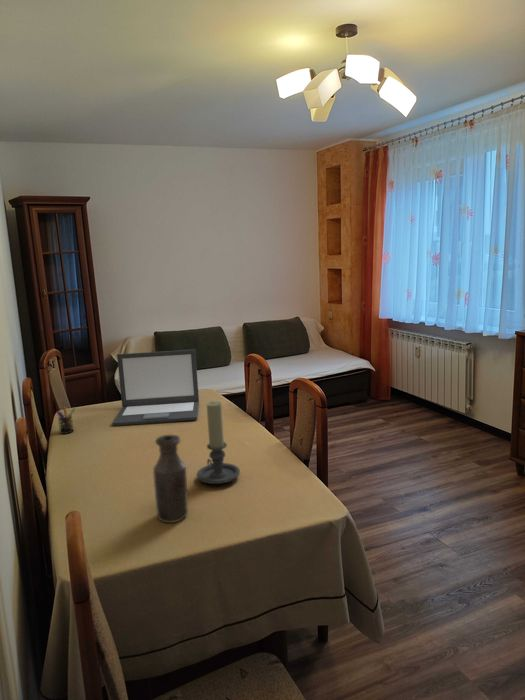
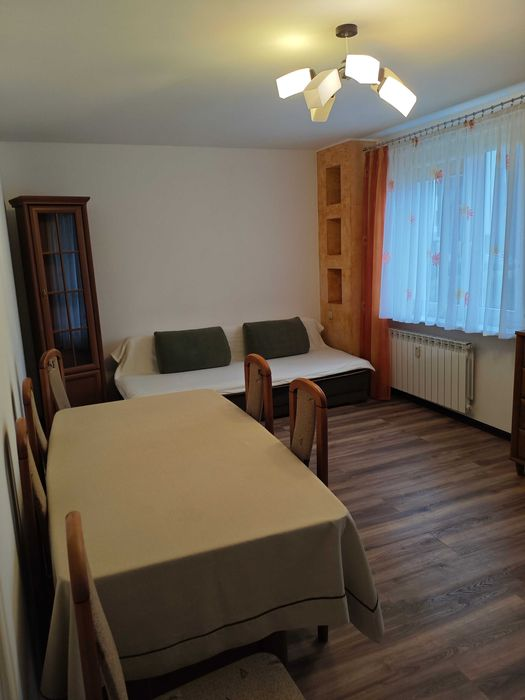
- pen holder (66, 418)
- candle holder (214, 439)
- laptop (155, 385)
- bottle (170, 477)
